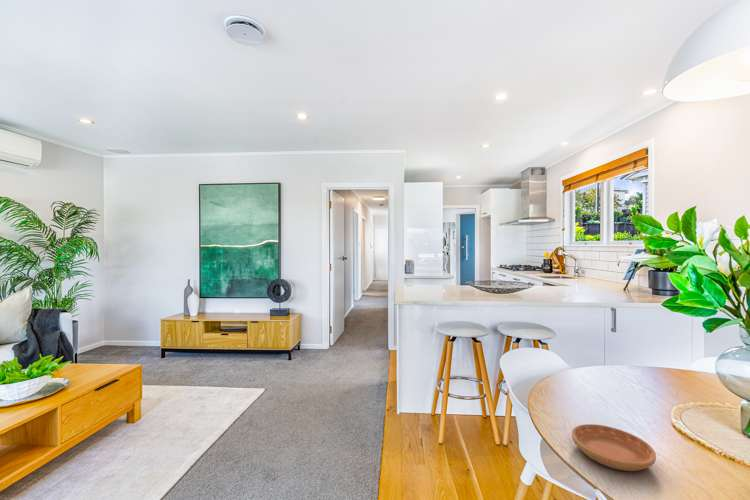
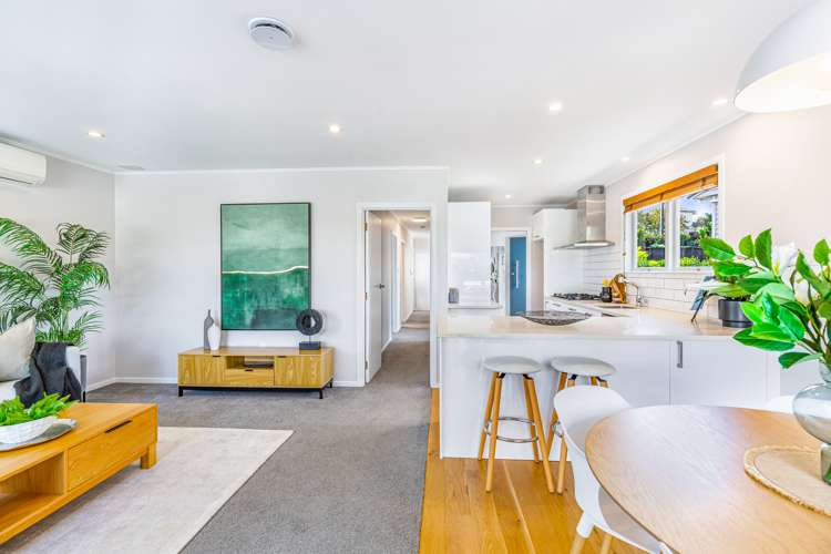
- saucer (611, 447)
